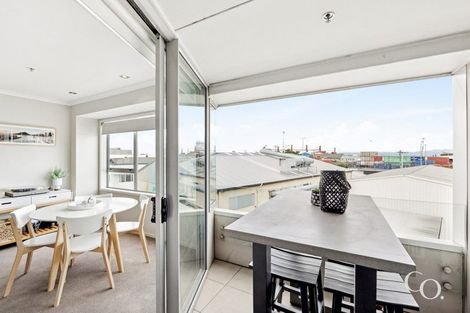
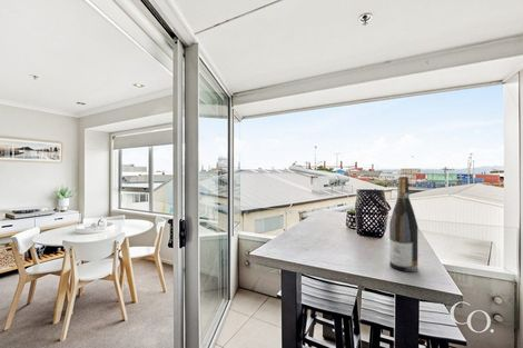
+ wine bottle (403, 221)
